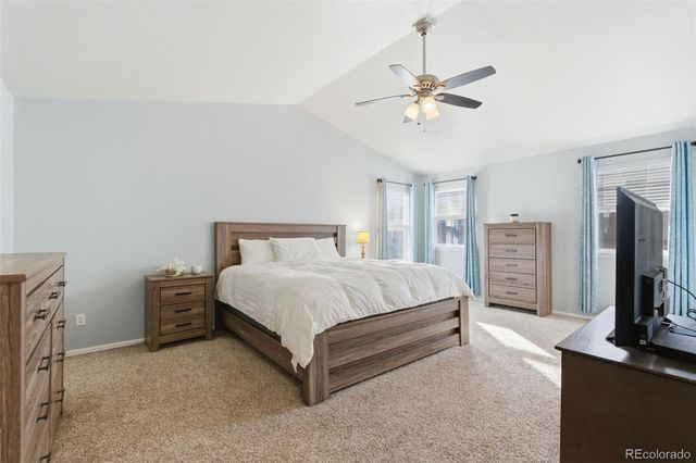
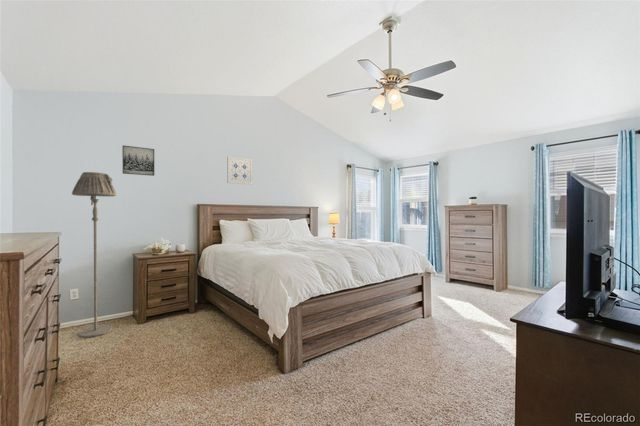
+ wall art (138, 161)
+ wall art (240, 170)
+ floor lamp (95, 252)
